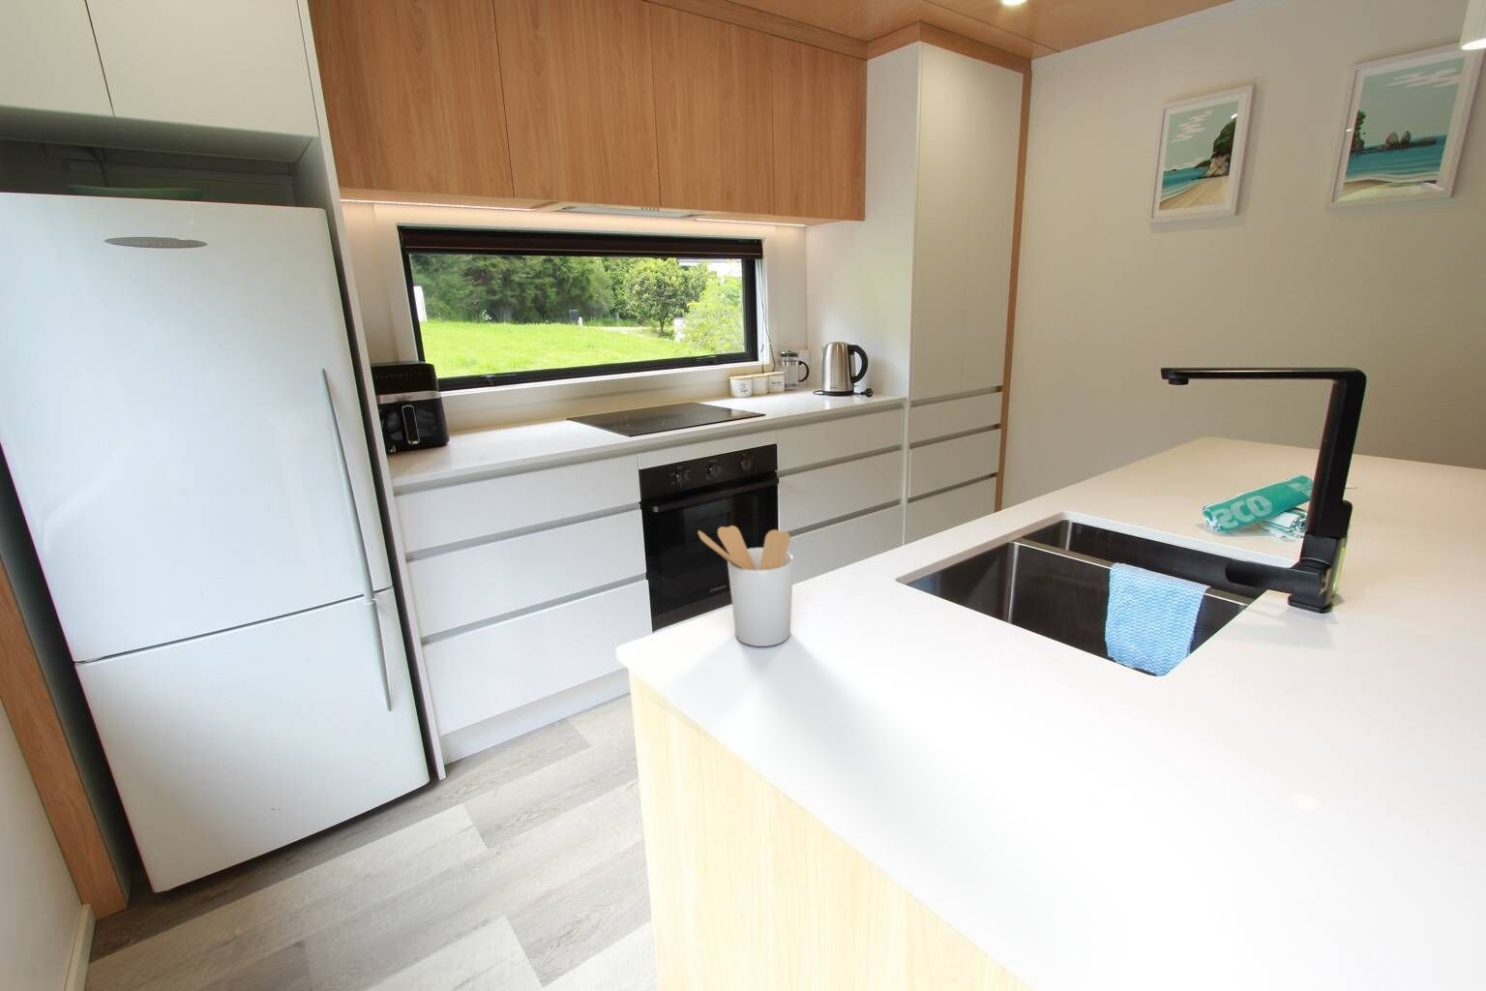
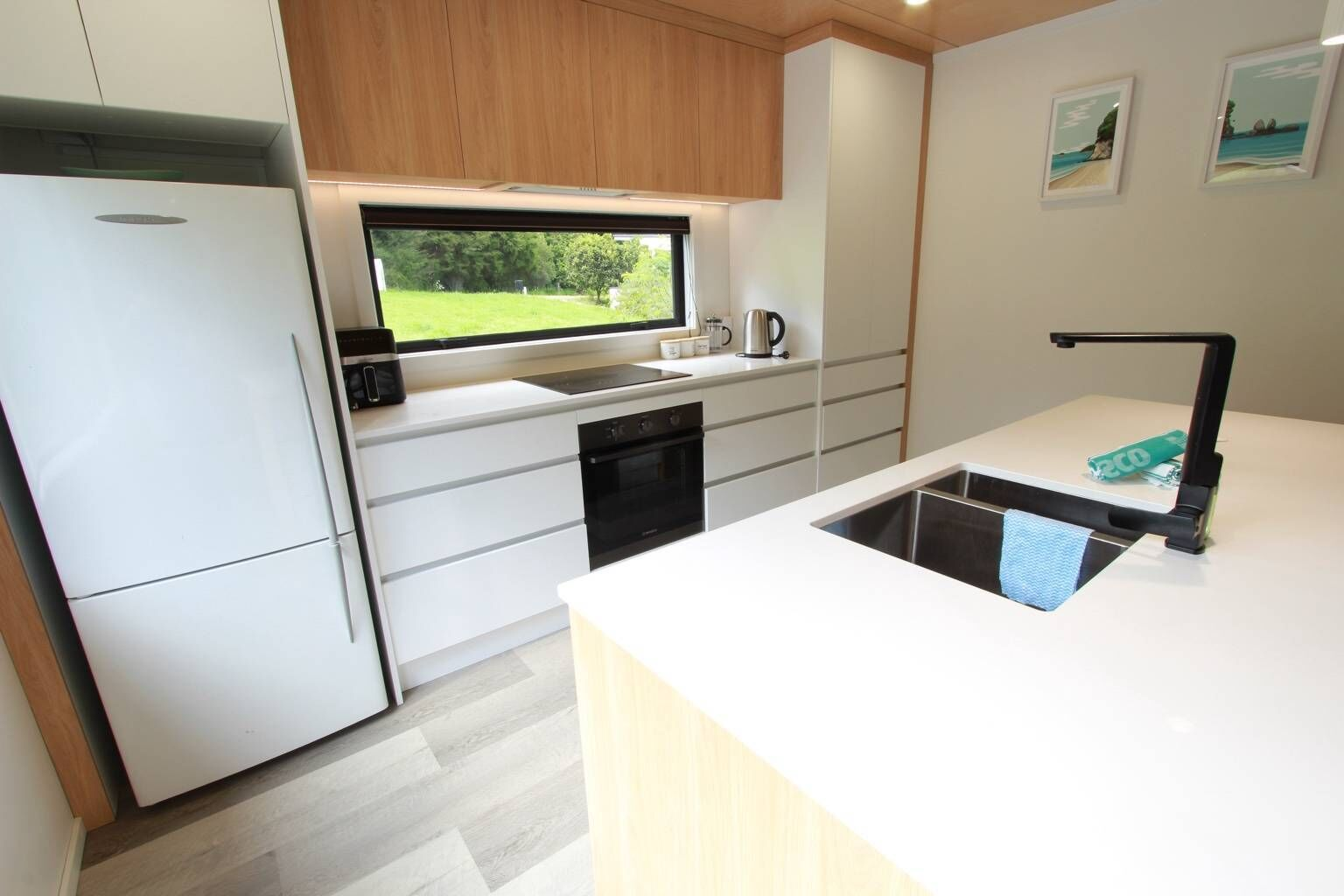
- utensil holder (746, 582)
